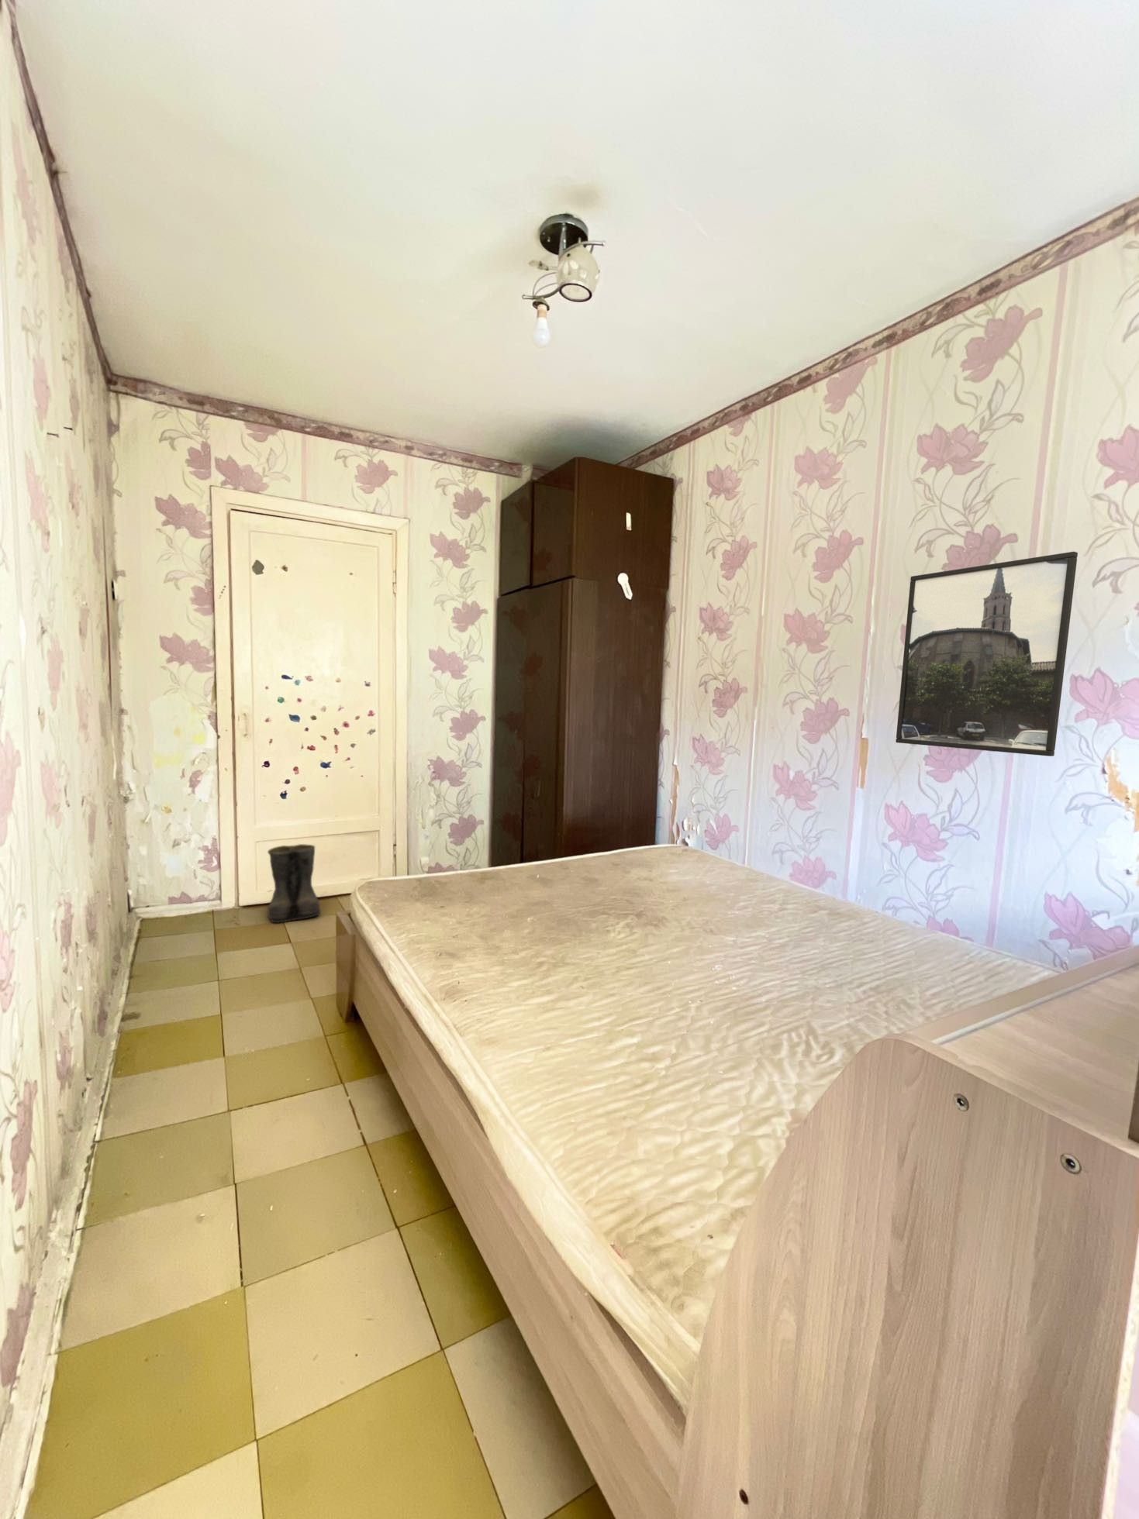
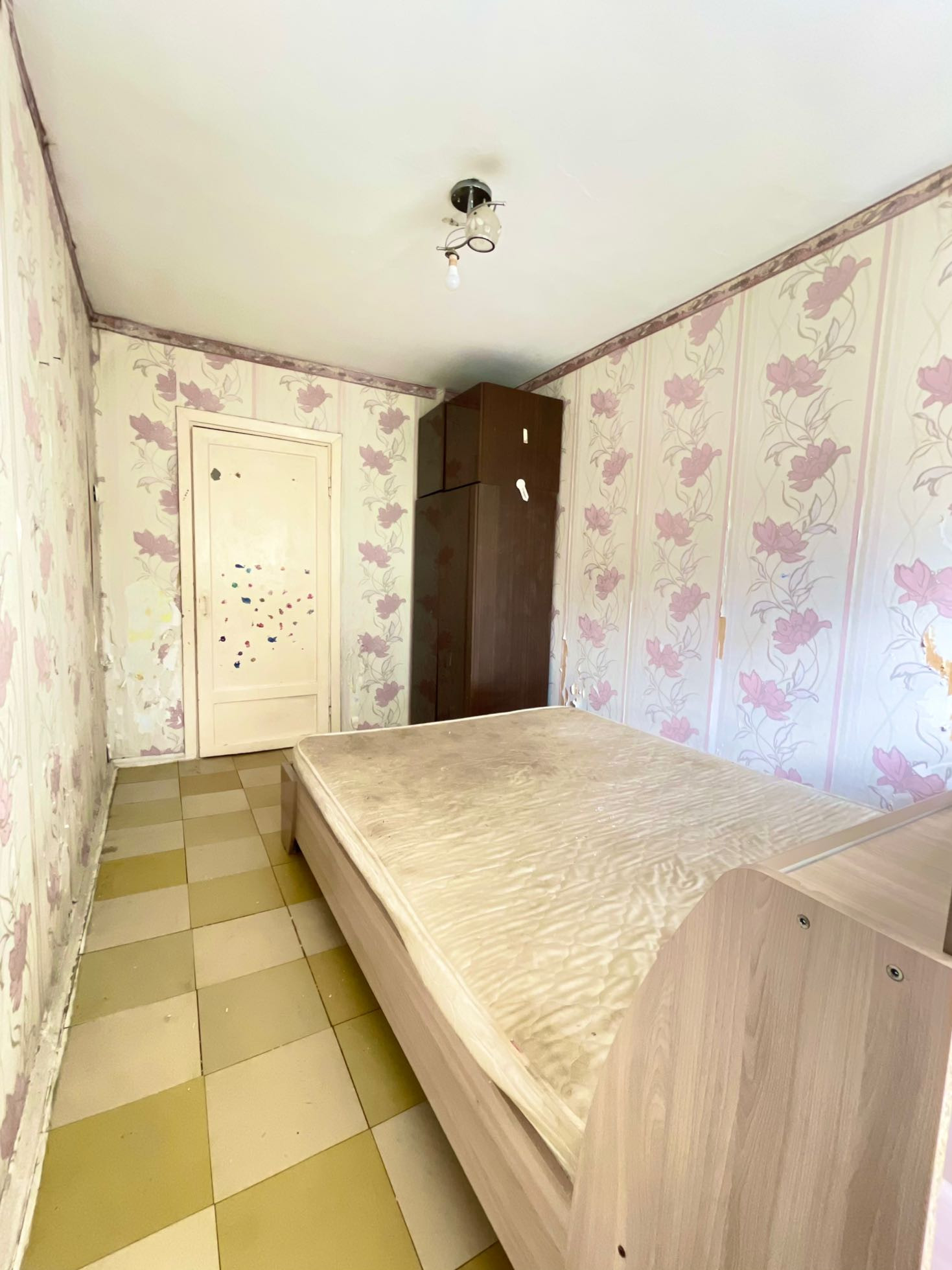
- boots (292, 880)
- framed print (976, 658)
